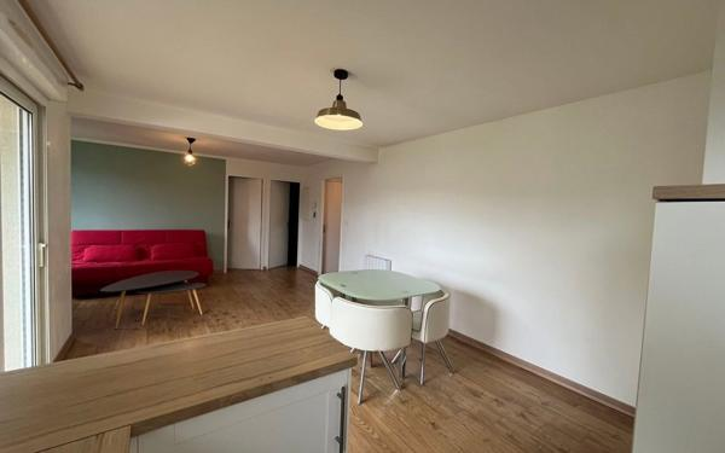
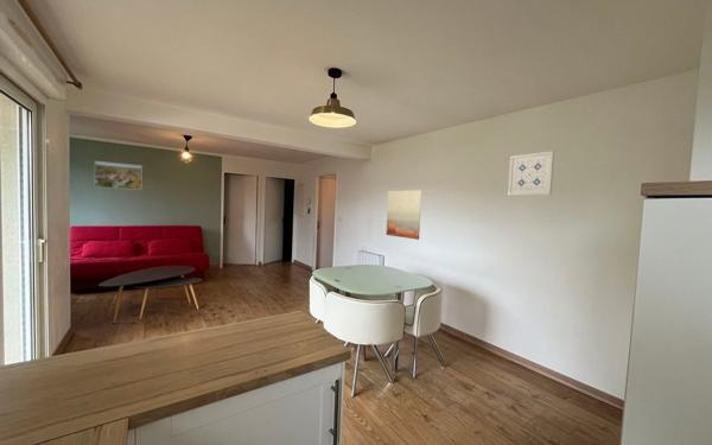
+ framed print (119, 176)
+ wall art (529, 174)
+ wall art (402, 214)
